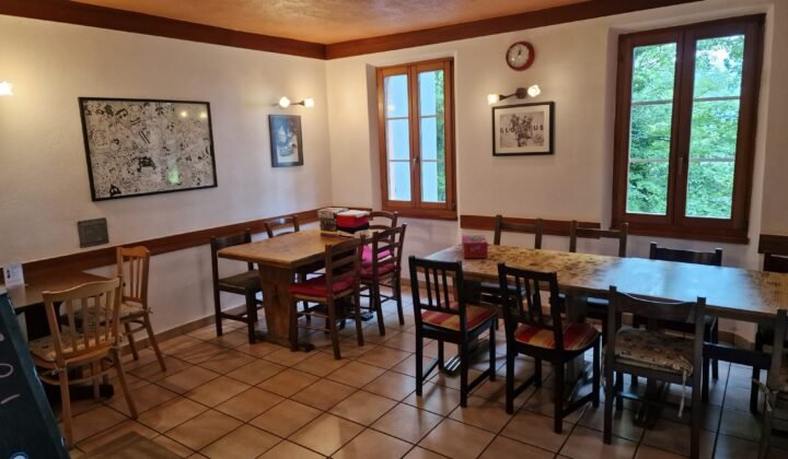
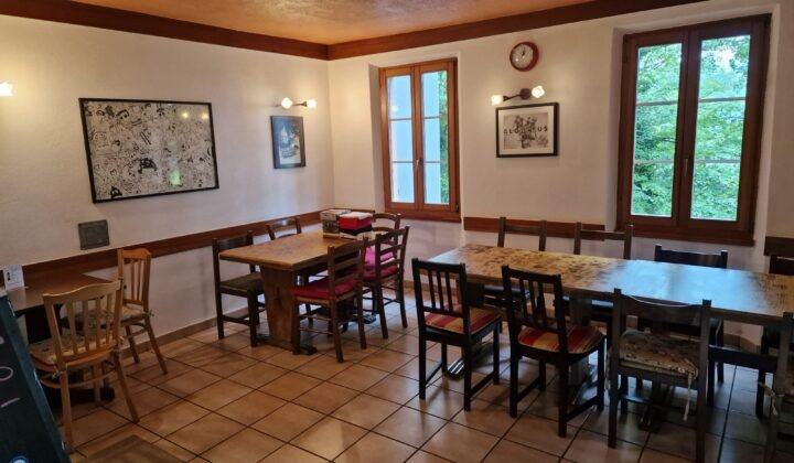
- tissue box (474, 246)
